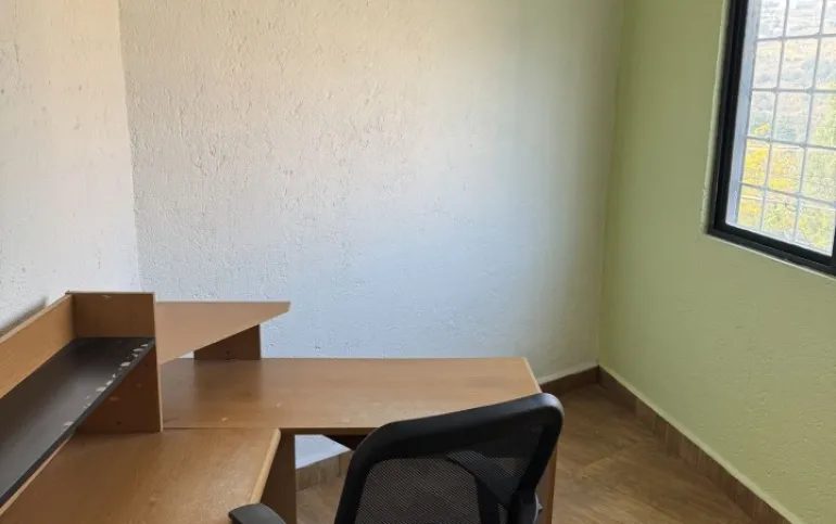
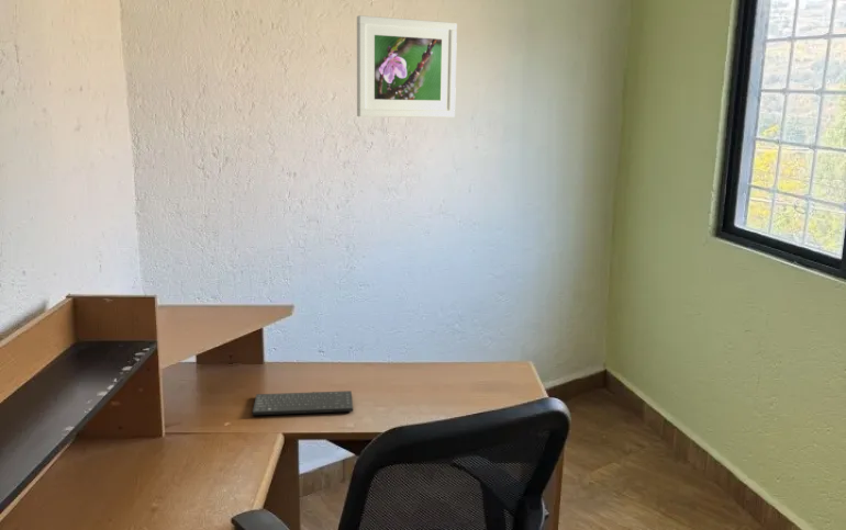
+ keyboard (303, 402)
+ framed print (408, 68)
